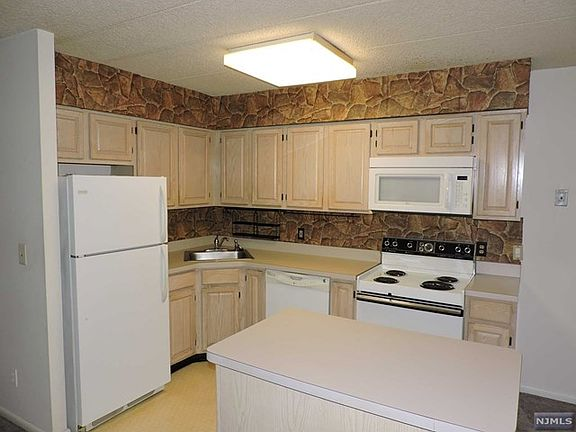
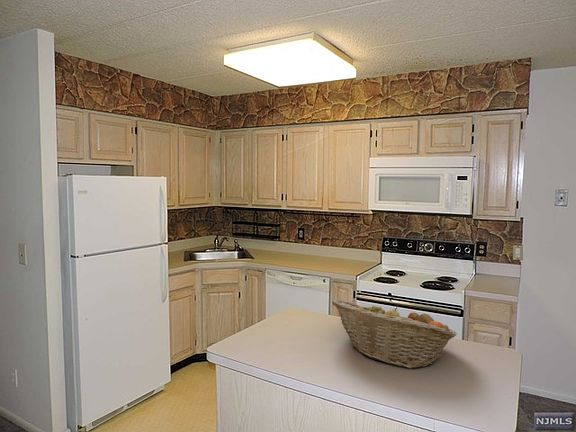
+ fruit basket (390, 326)
